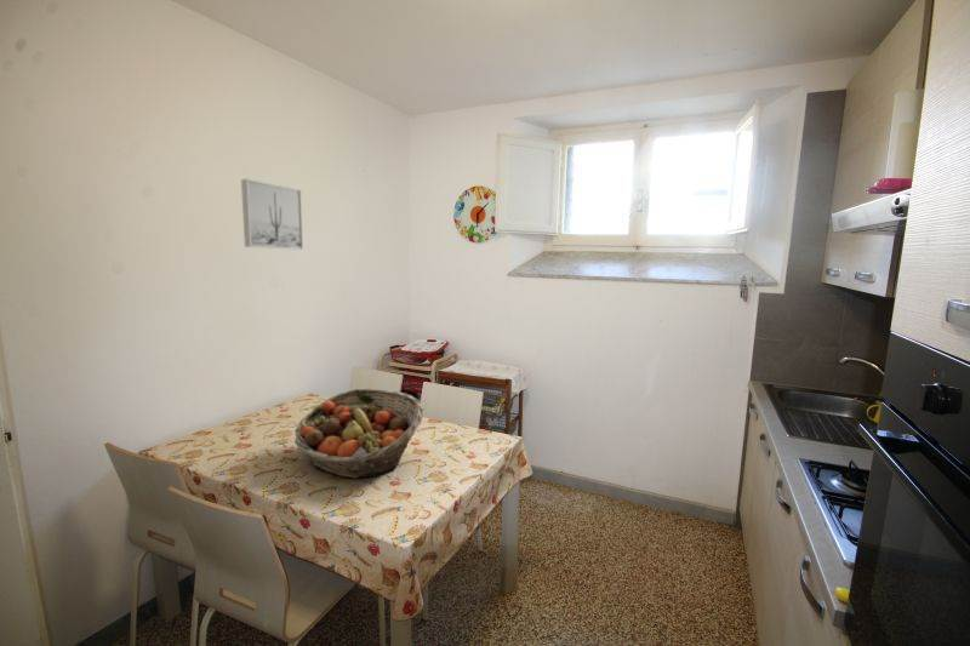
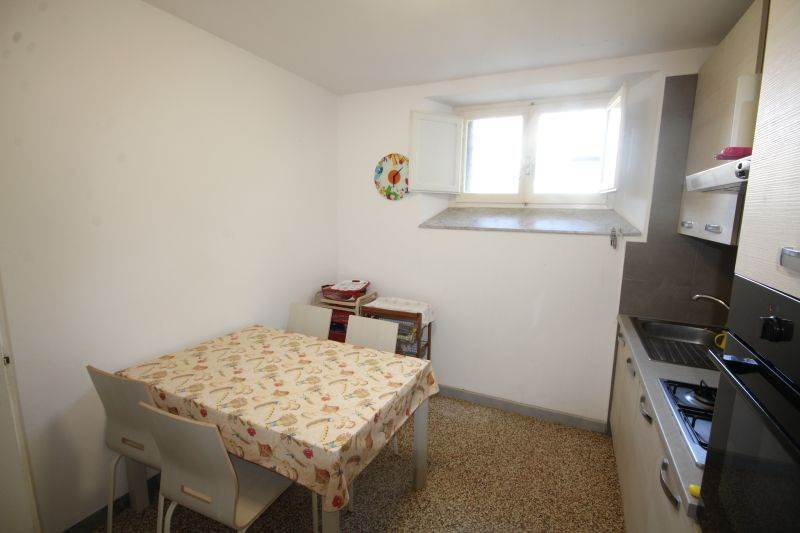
- fruit basket (360, 429)
- wall art (274, 216)
